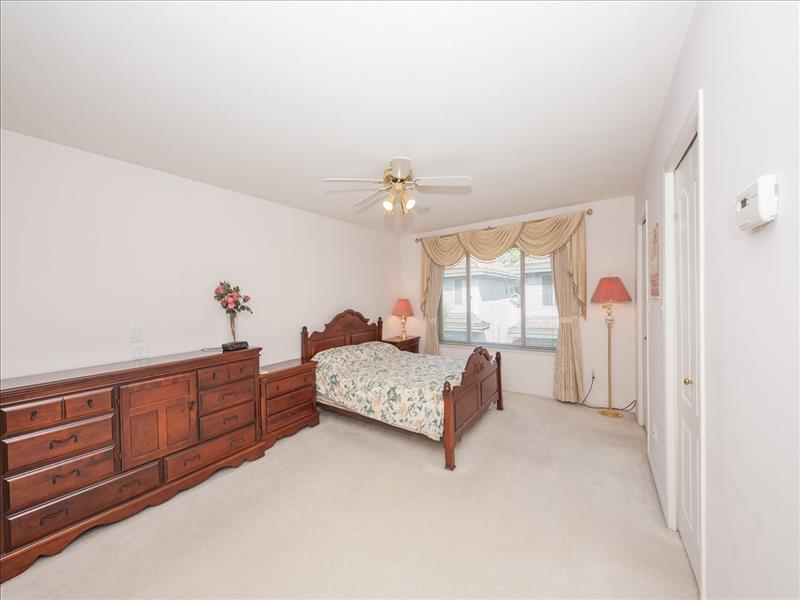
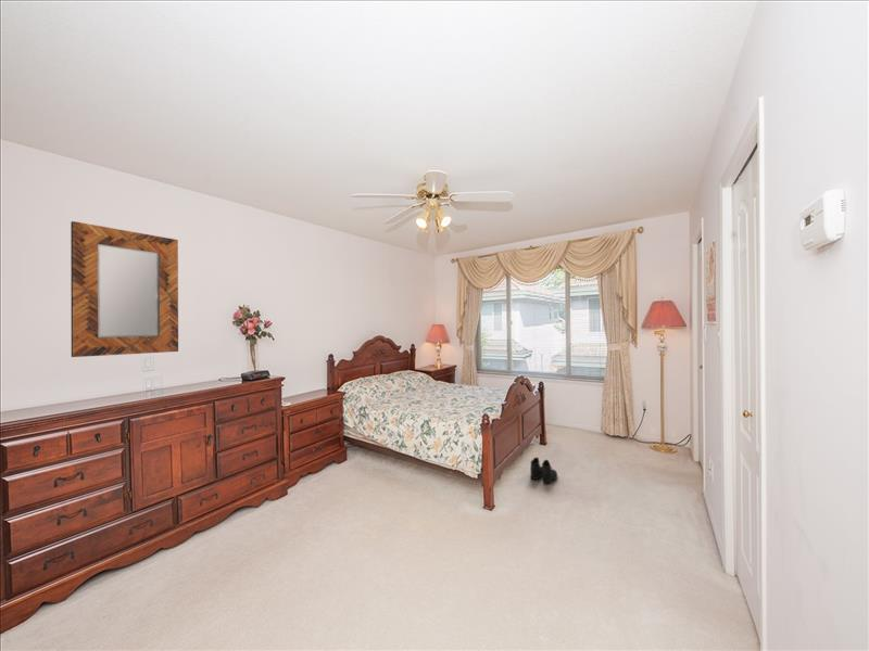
+ boots (543, 467)
+ home mirror (129, 292)
